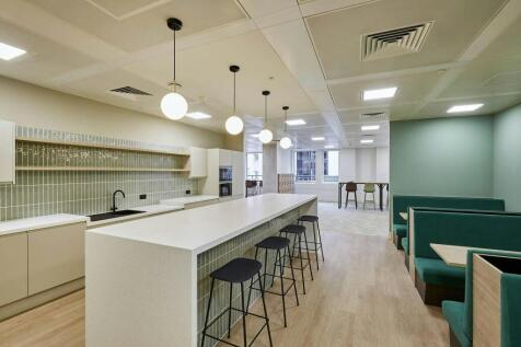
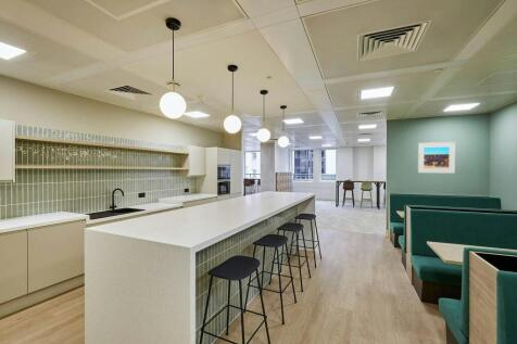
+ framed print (436, 157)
